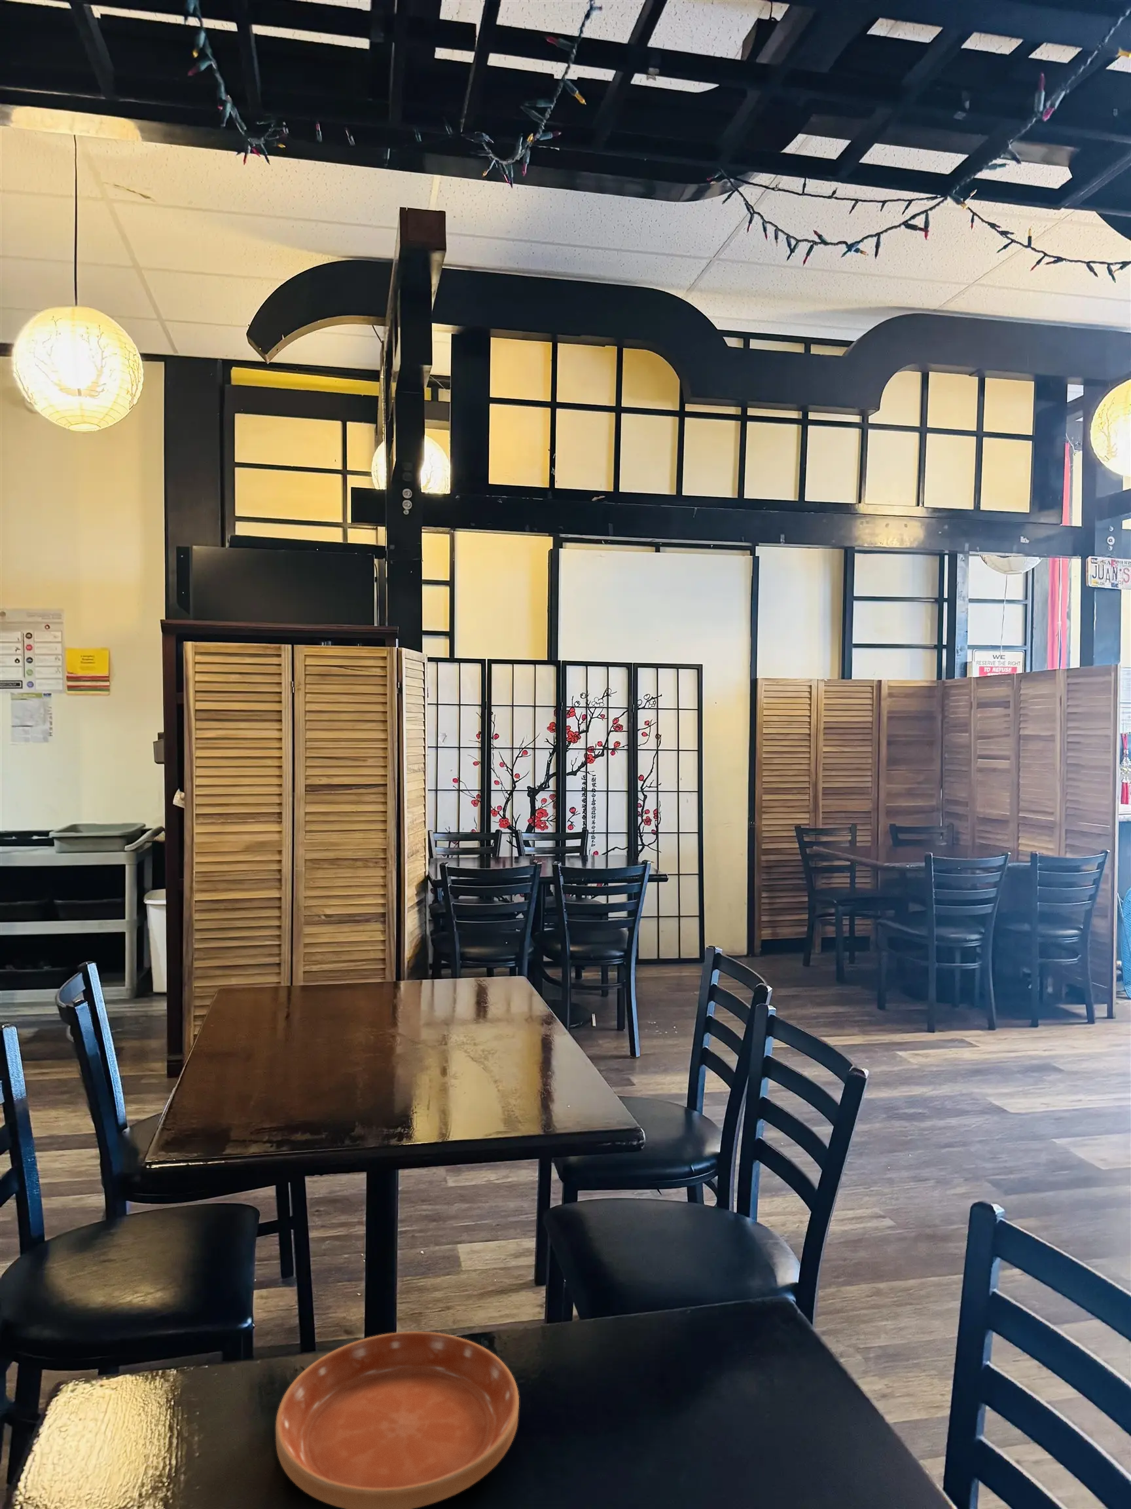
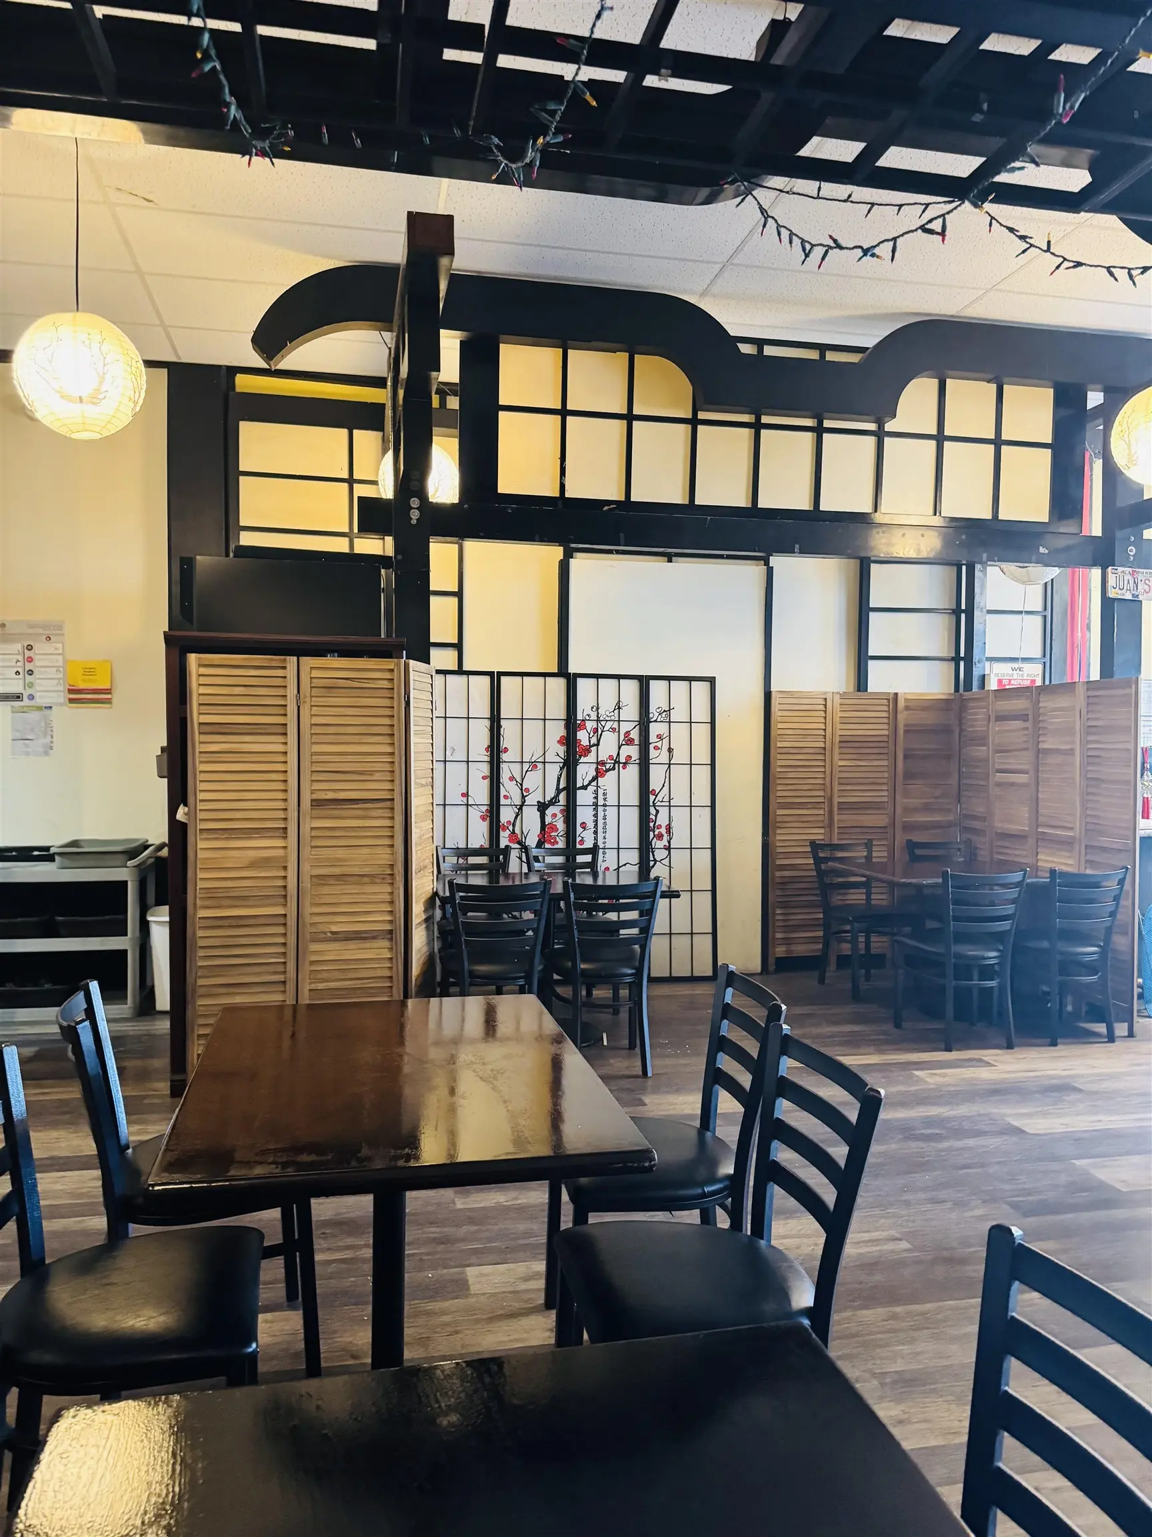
- saucer (399, 1419)
